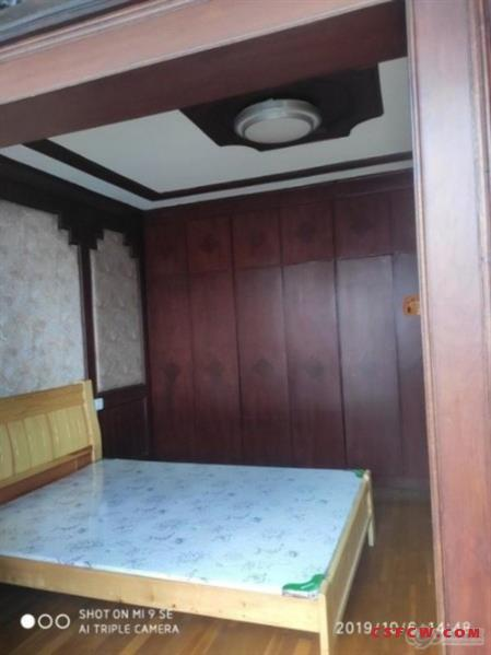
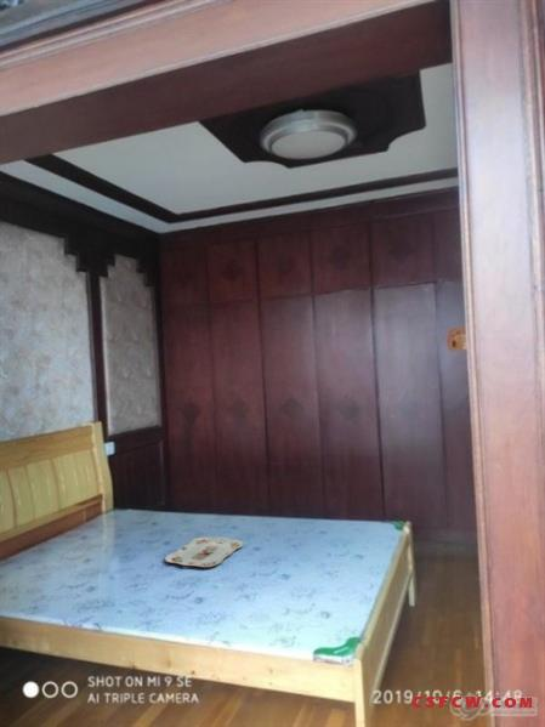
+ serving tray (205, 551)
